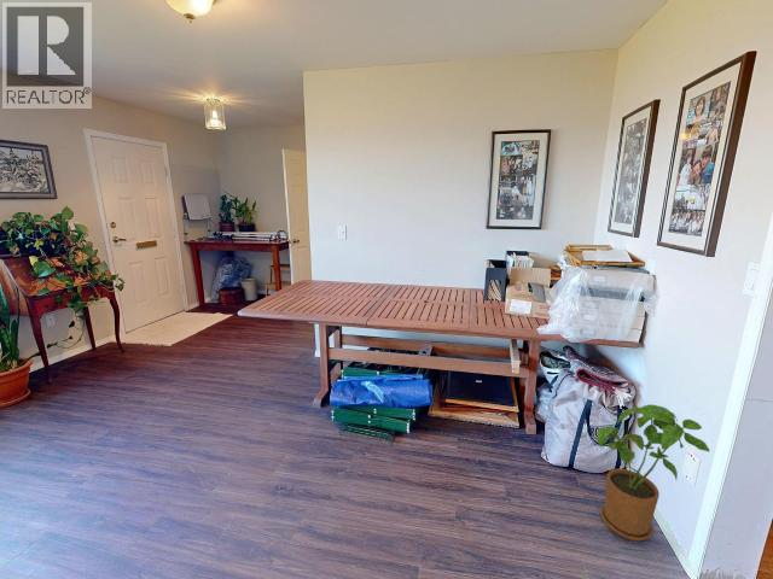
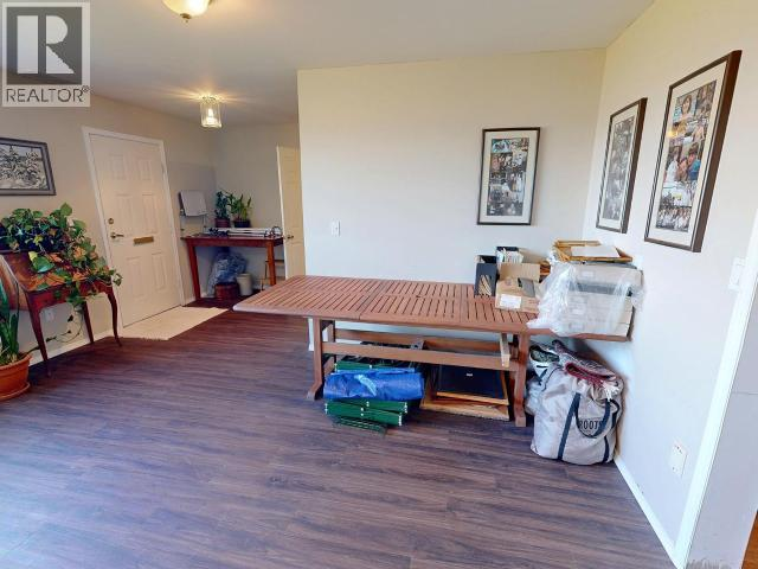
- house plant (632, 468)
